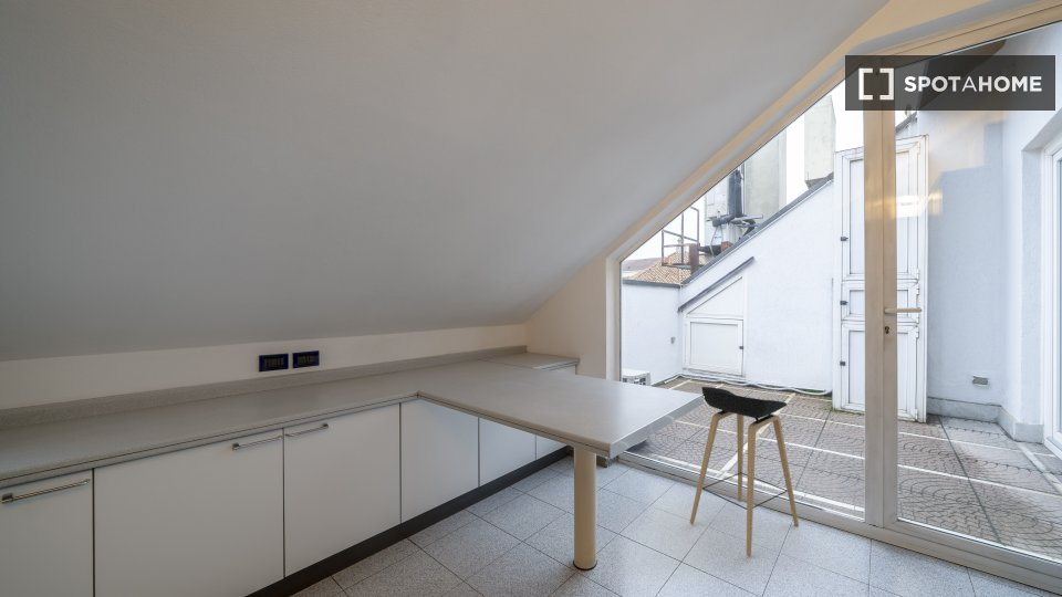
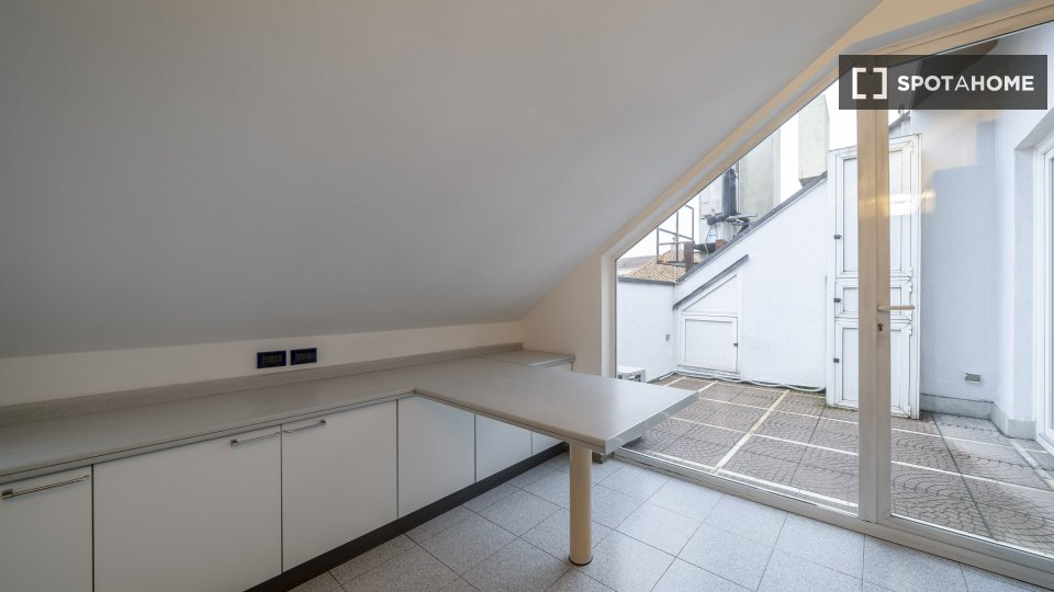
- stool (742, 457)
